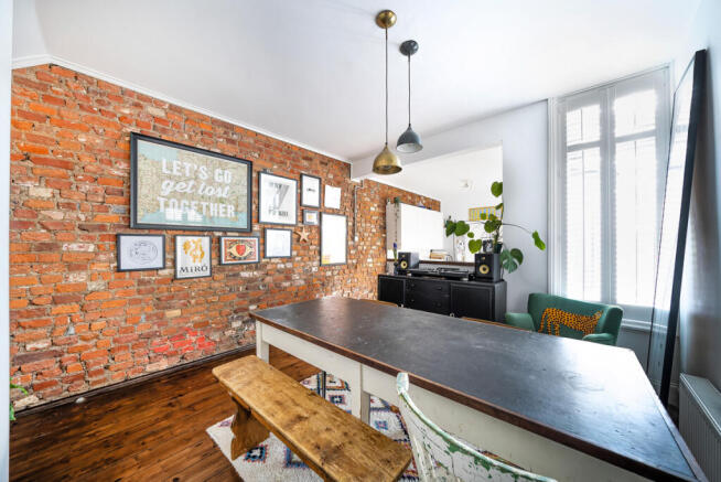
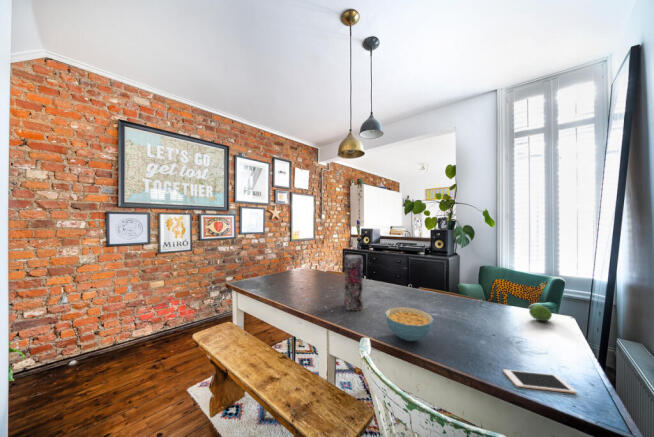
+ vase (353, 281)
+ cereal bowl (408, 326)
+ fruit (540, 312)
+ cell phone (537, 380)
